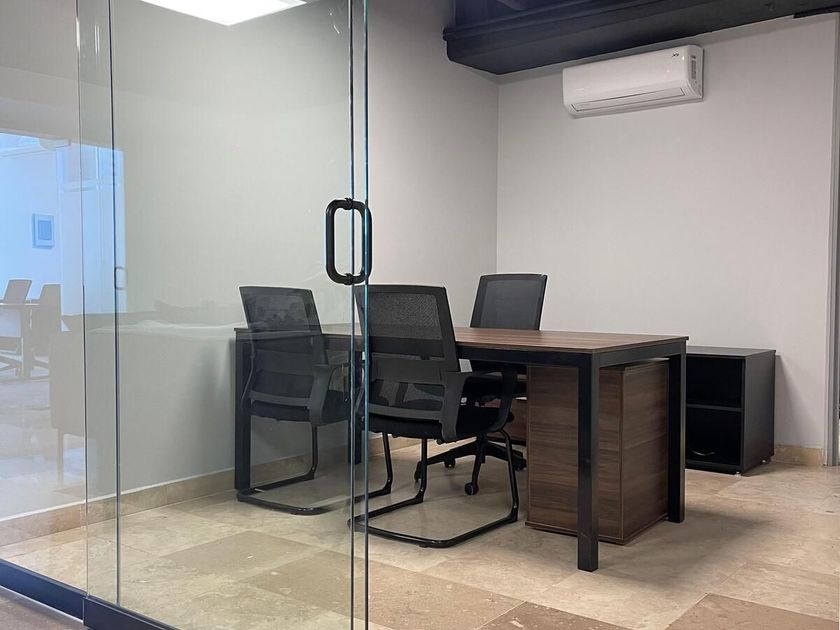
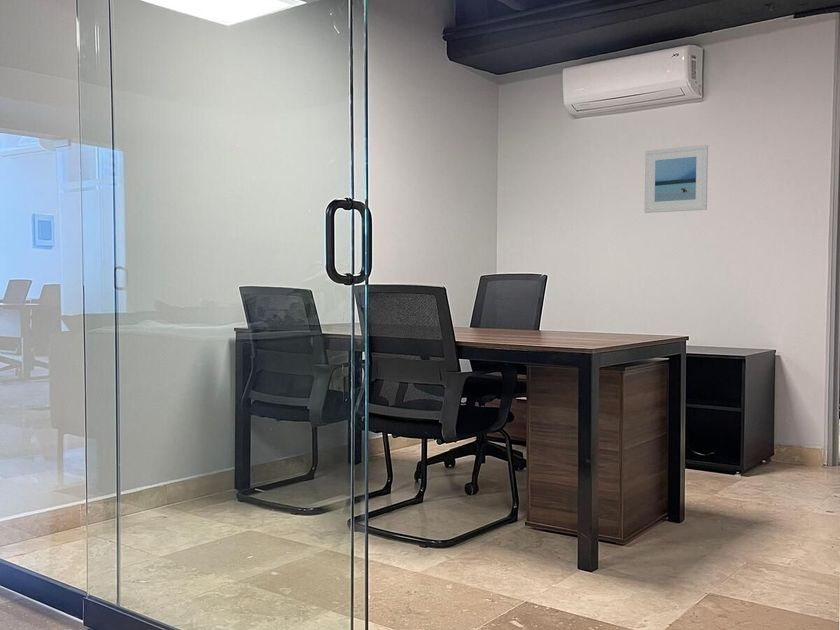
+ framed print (675, 179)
